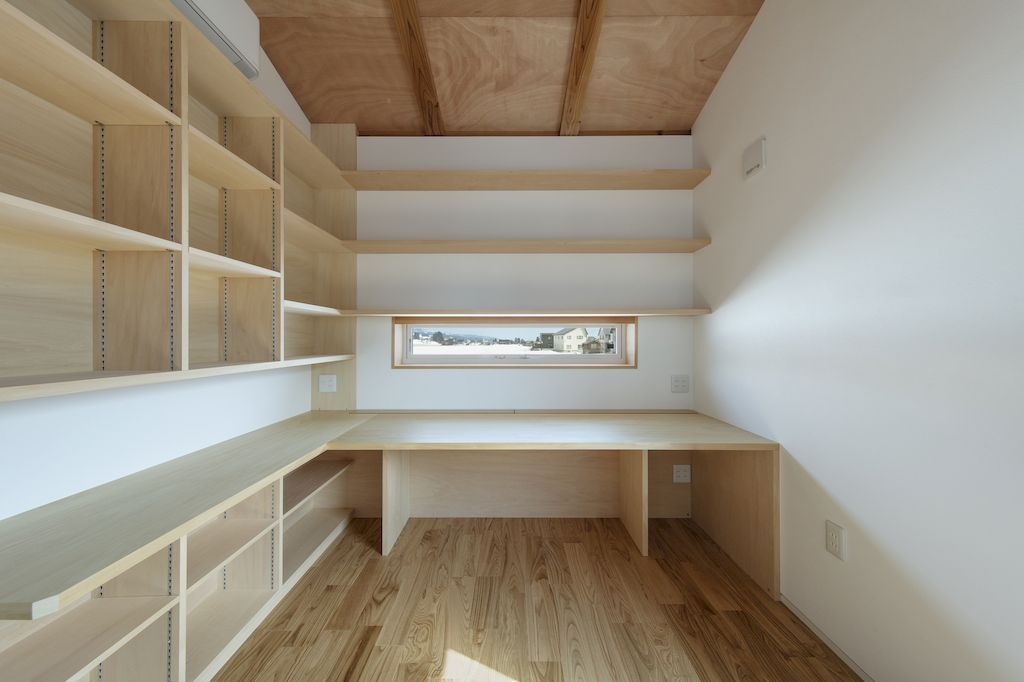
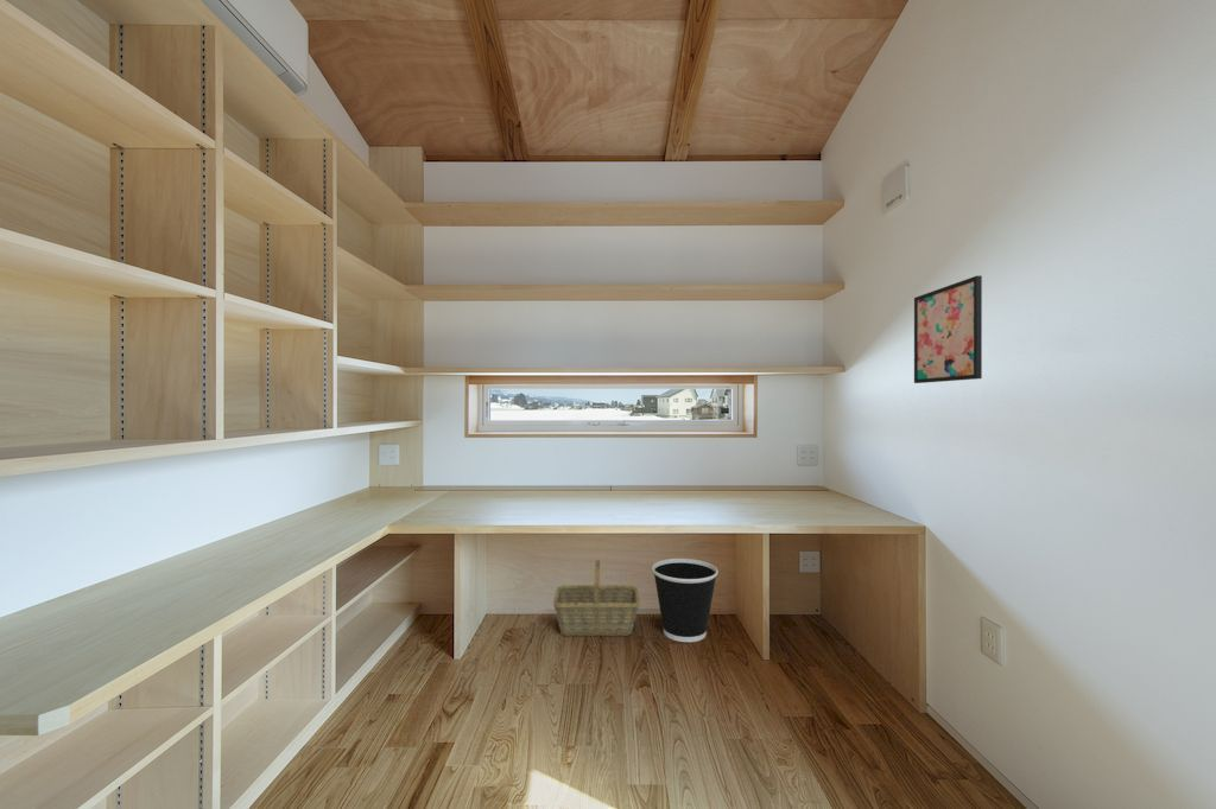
+ basket (596, 595)
+ wall art (944, 333)
+ wastebasket (684, 600)
